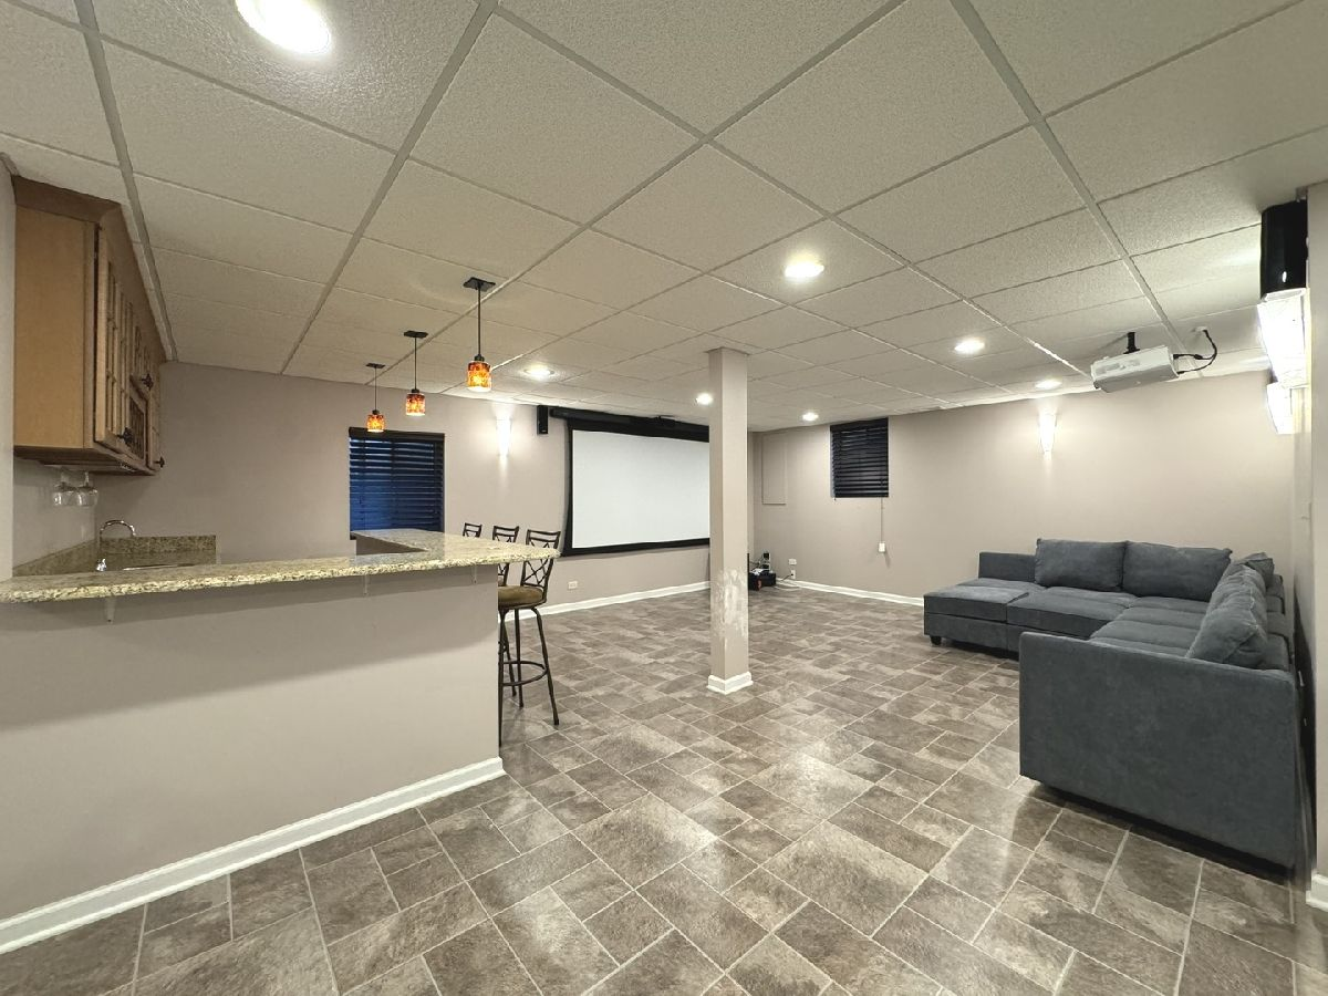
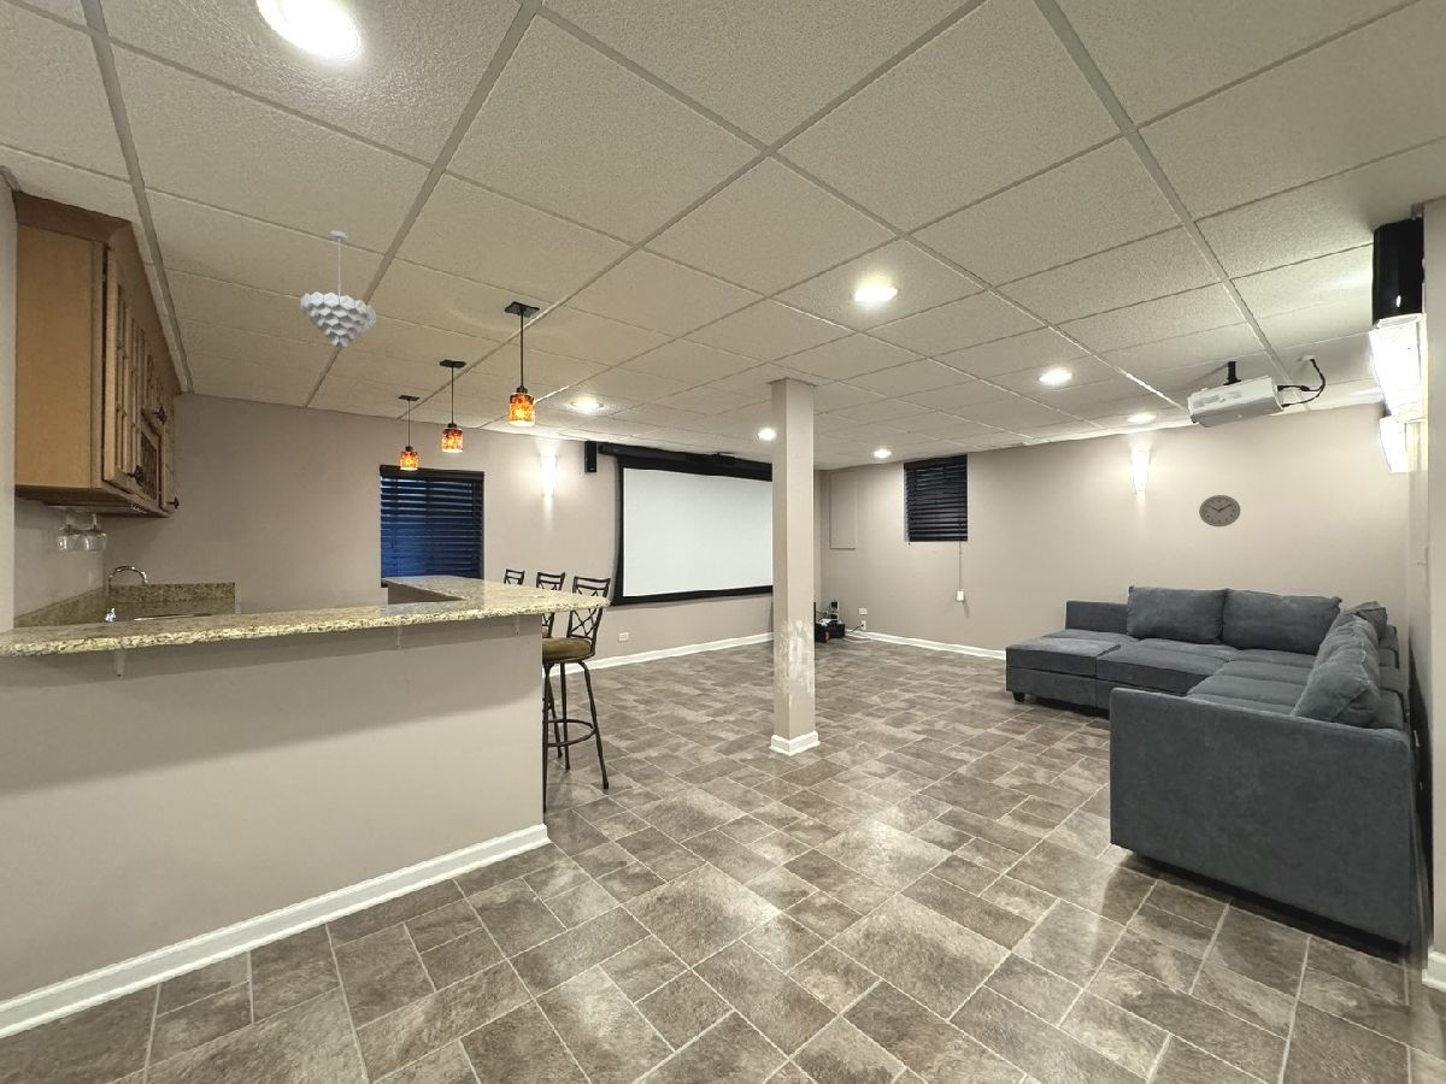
+ pendant light (339, 290)
+ wall clock (1218, 511)
